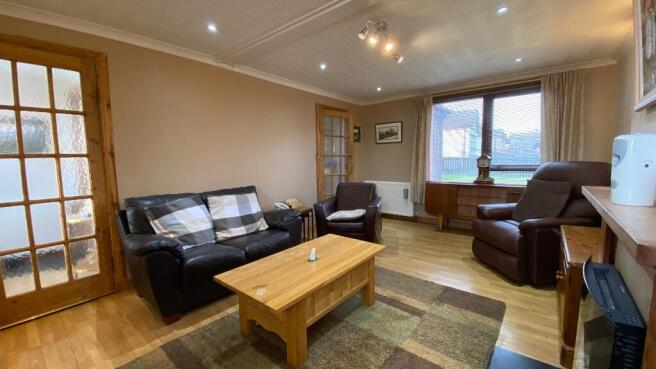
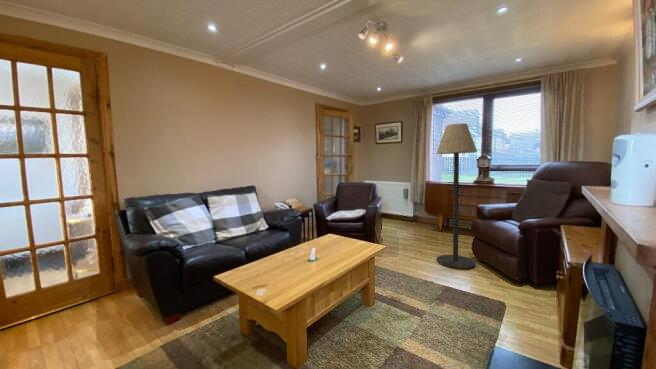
+ floor lamp (456, 194)
